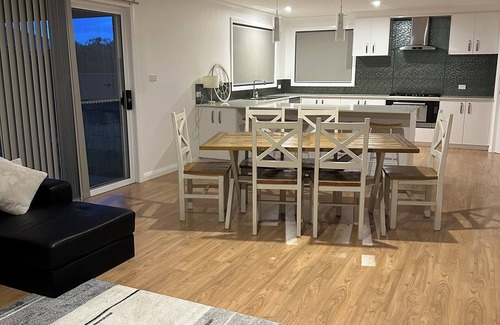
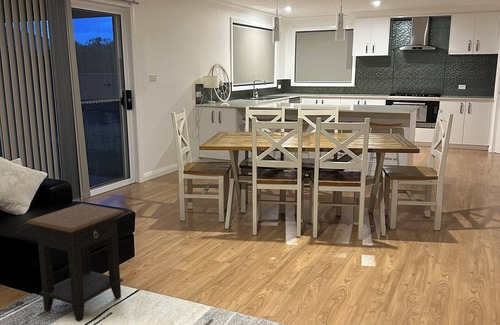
+ side table (80, 259)
